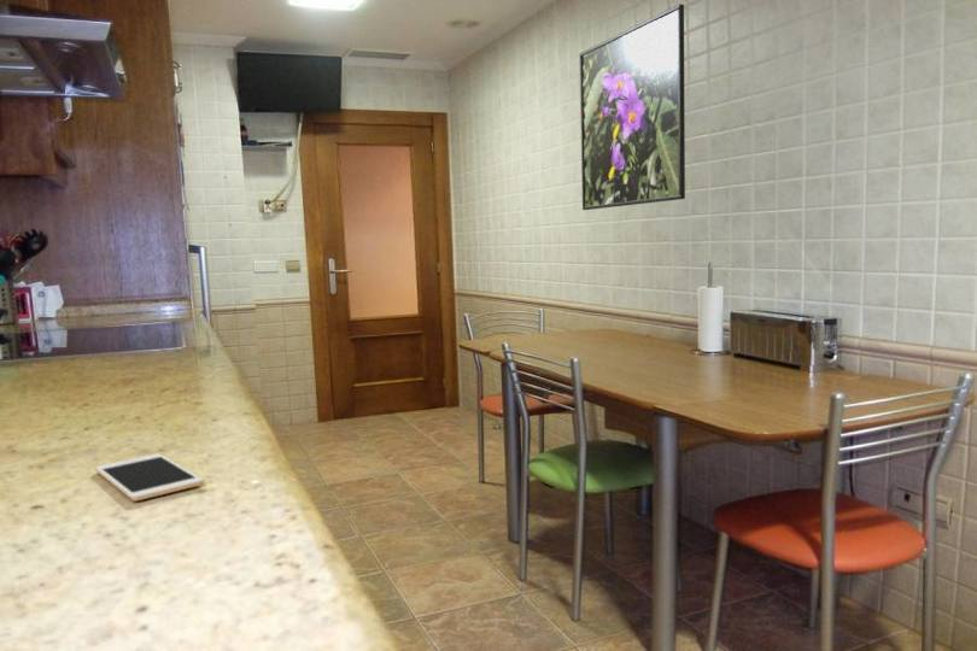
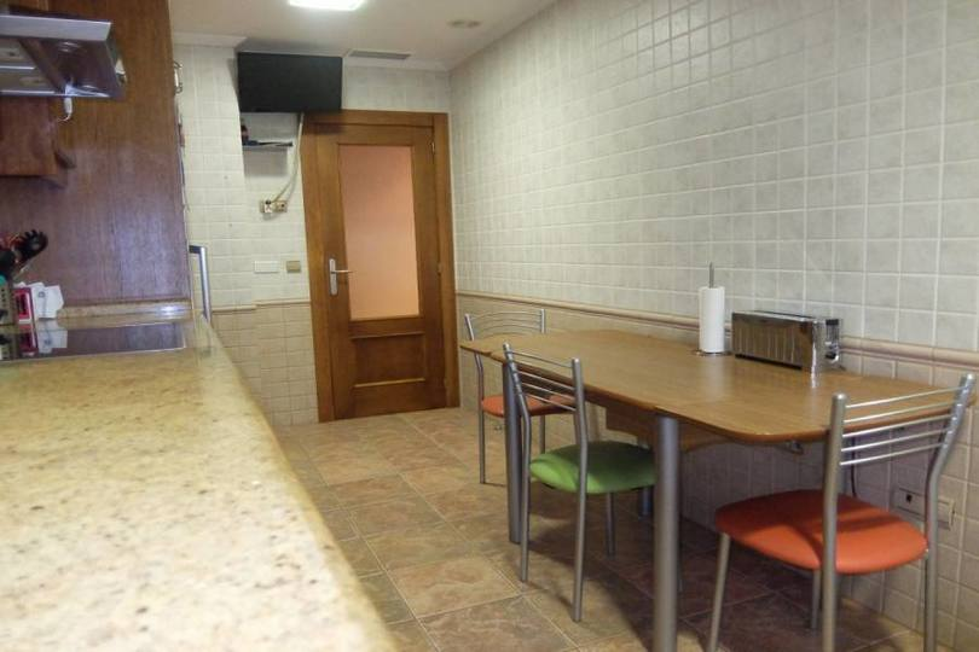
- cell phone (147, 475)
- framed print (627, 119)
